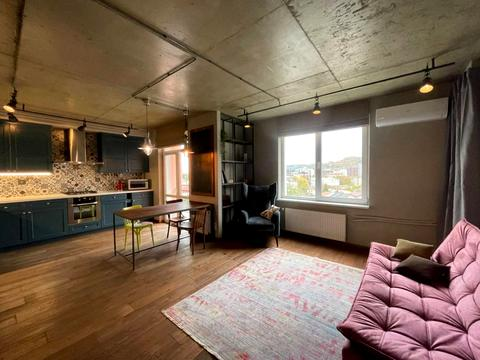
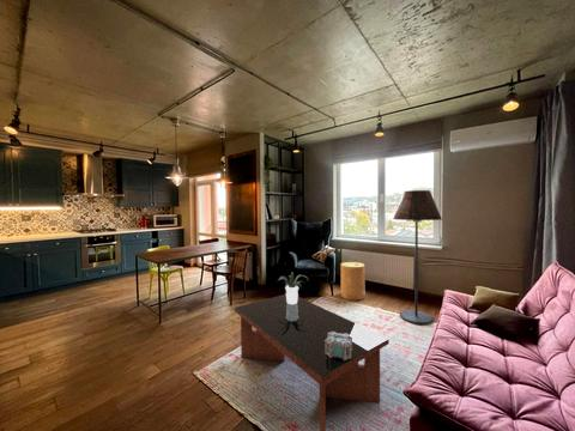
+ coffee table (301, 348)
+ decorative box (338, 344)
+ basket (352, 279)
+ floor lamp (416, 254)
+ potted plant (291, 289)
